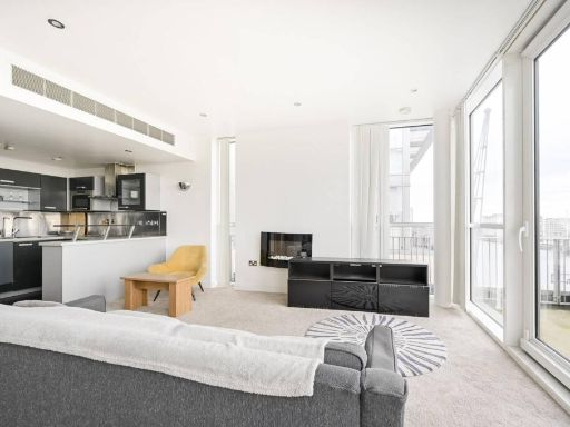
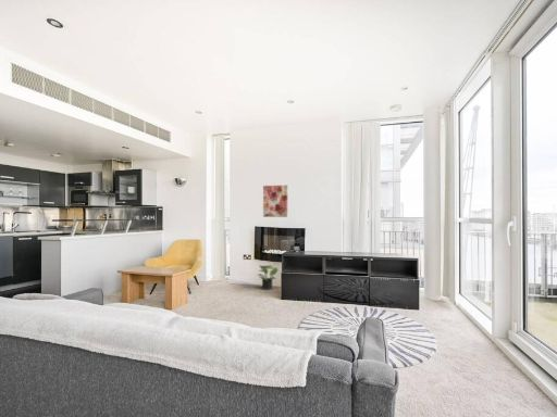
+ potted plant (265, 275)
+ wall art (275, 201)
